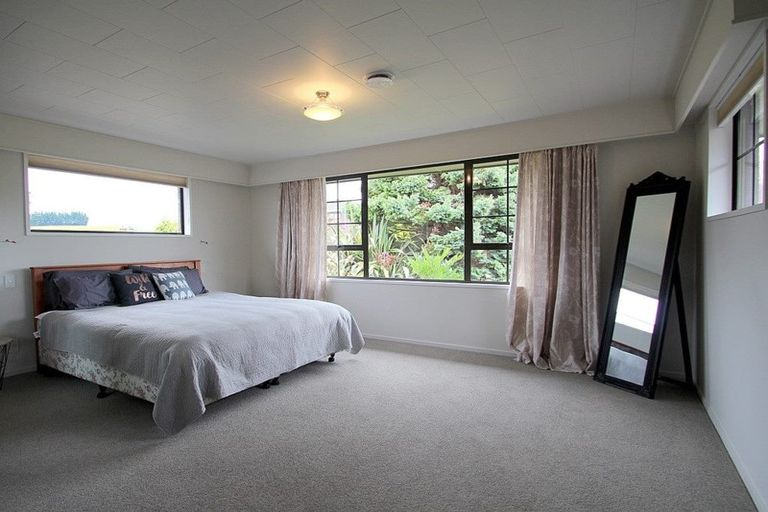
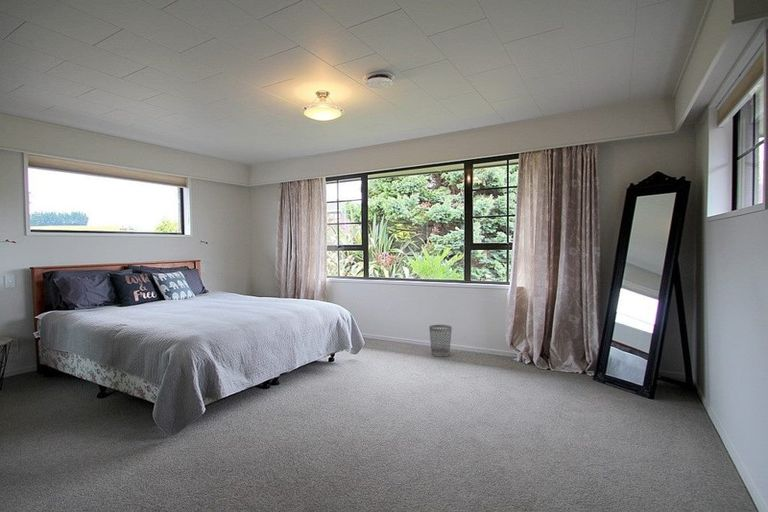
+ wastebasket (440, 340)
